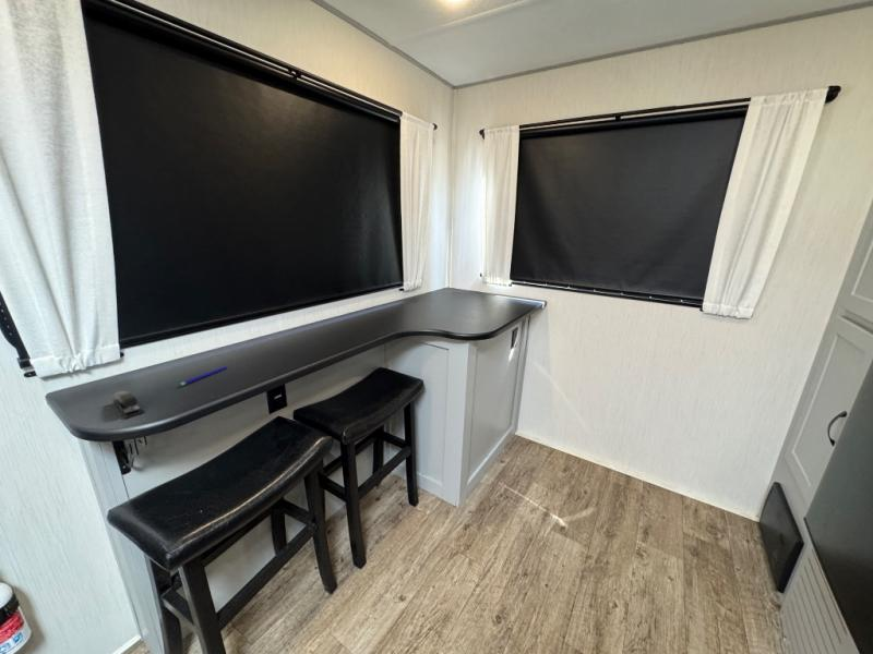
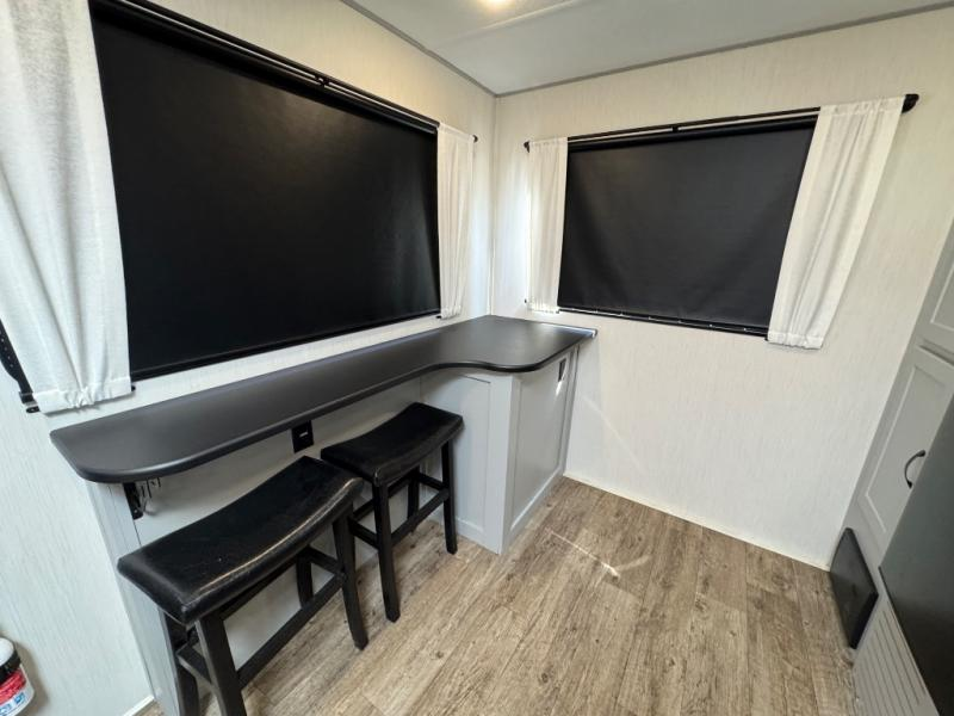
- stapler (125, 400)
- pen (204, 375)
